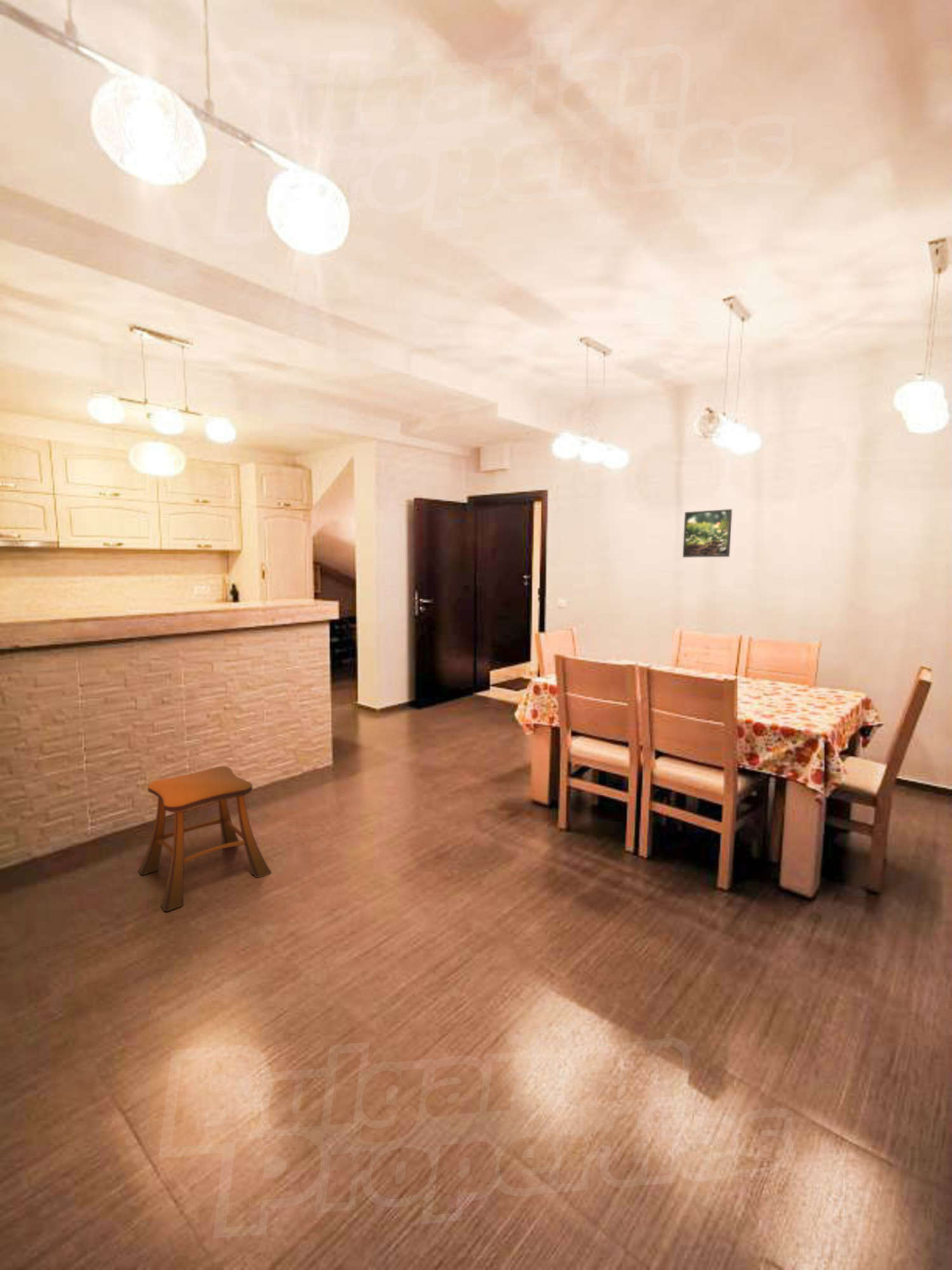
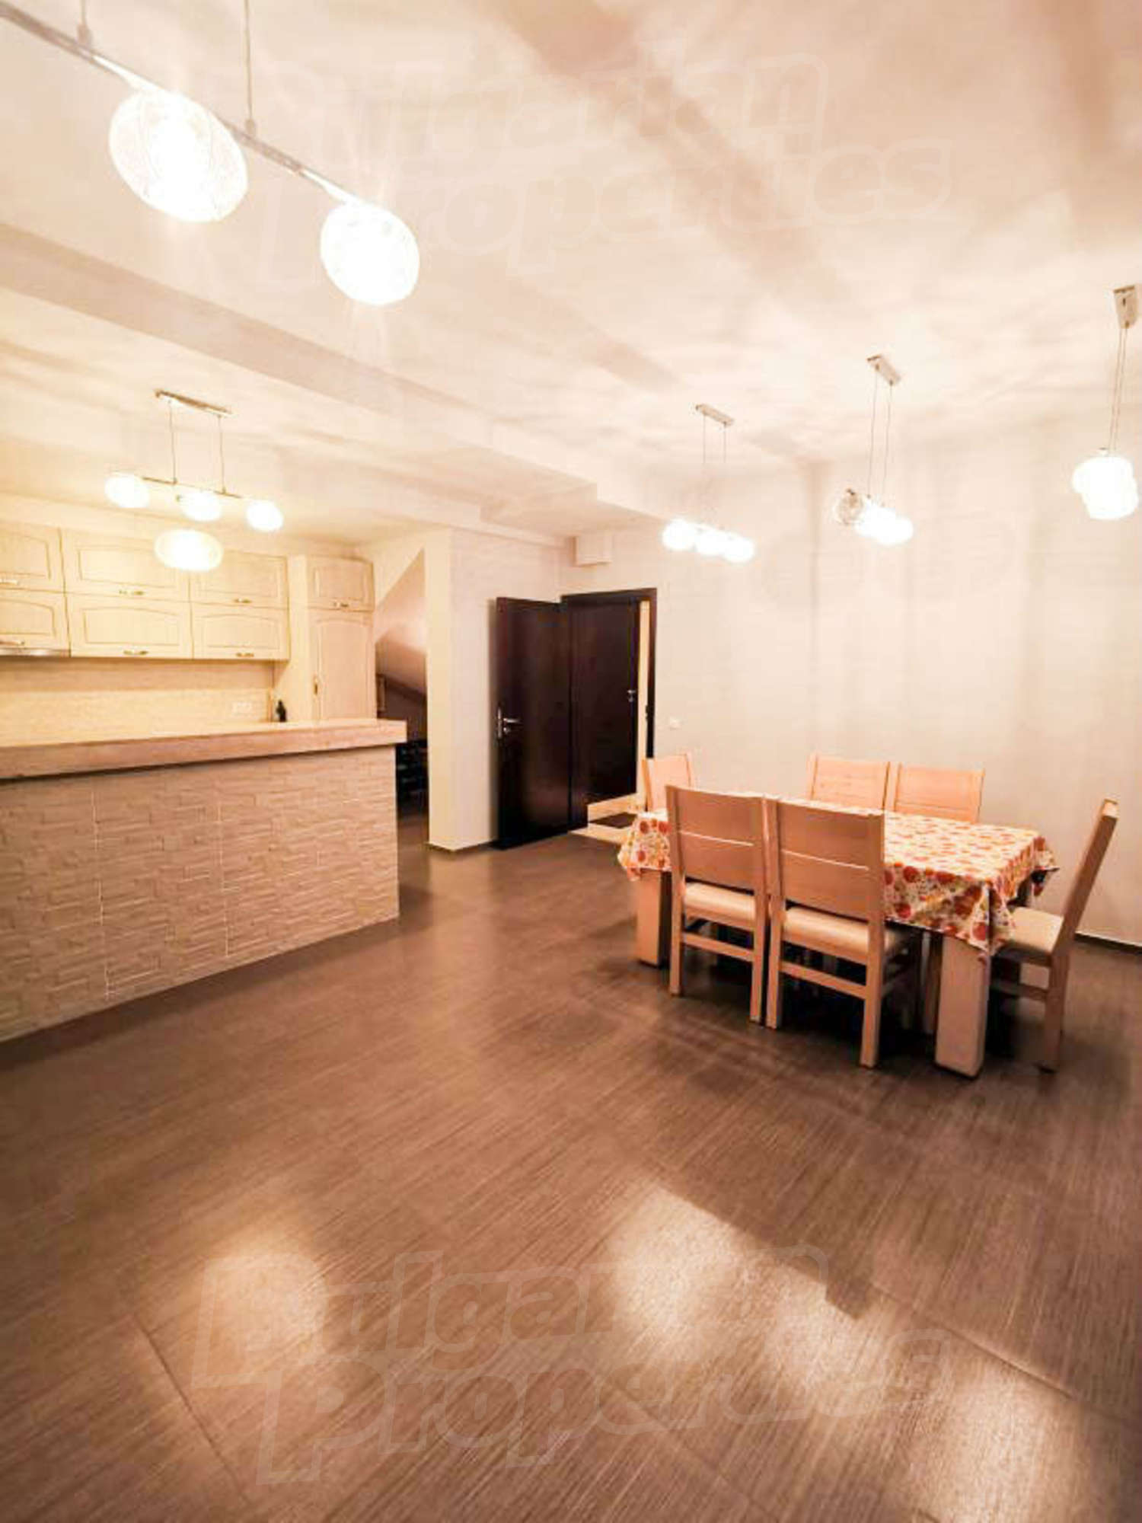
- stool (202, 827)
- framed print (706, 533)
